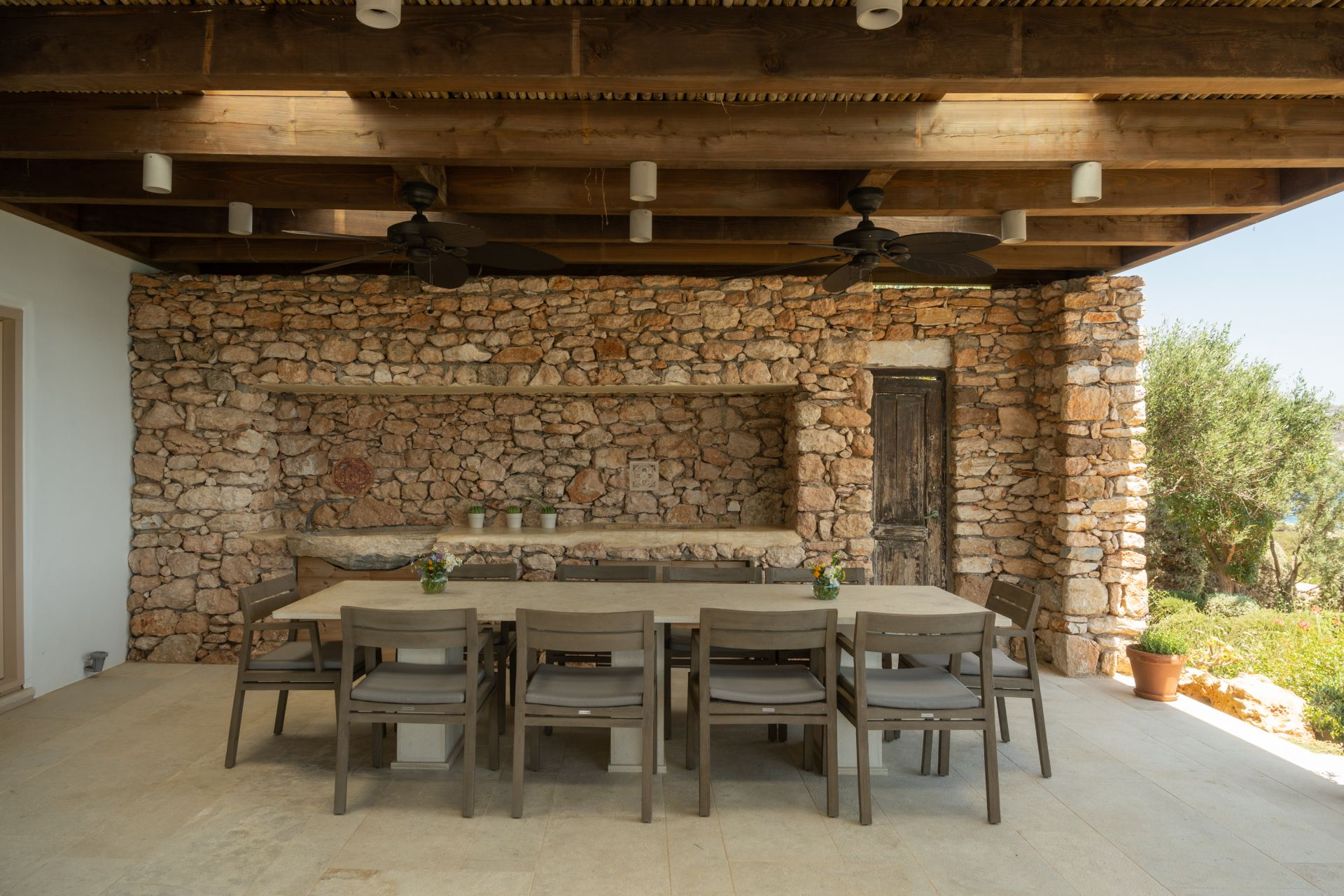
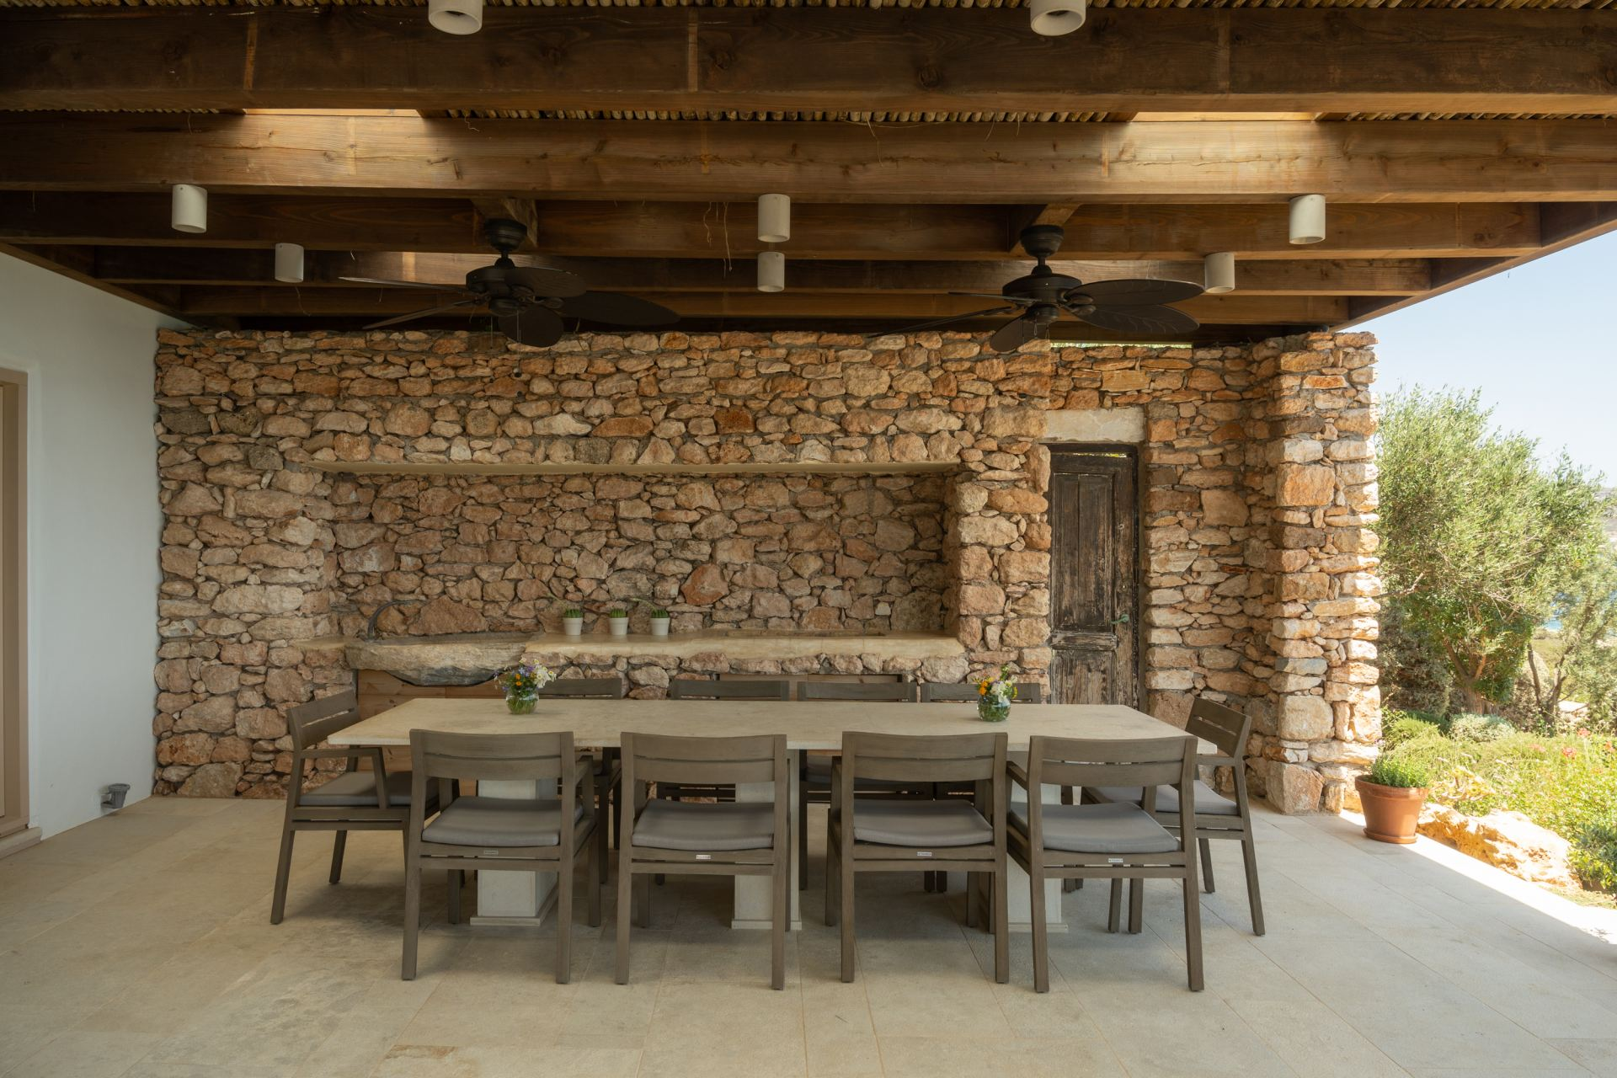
- wall ornament (643, 476)
- decorative platter (353, 475)
